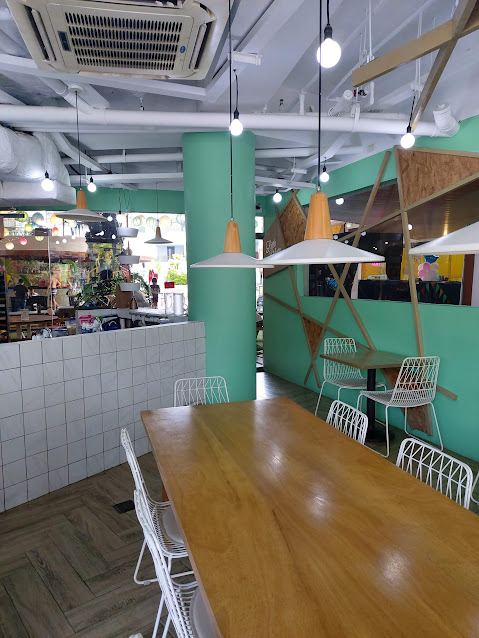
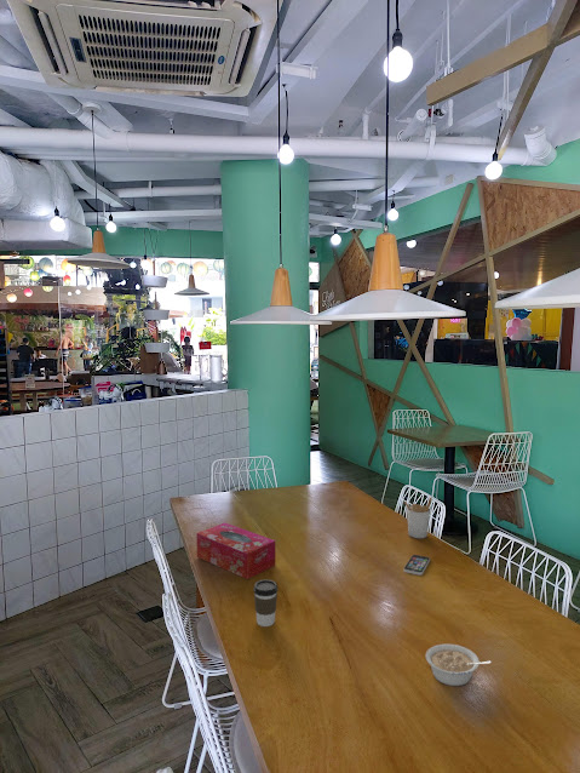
+ utensil holder (418, 517)
+ smartphone (417, 565)
+ legume (453, 664)
+ tissue box (235, 549)
+ coffee cup (265, 602)
